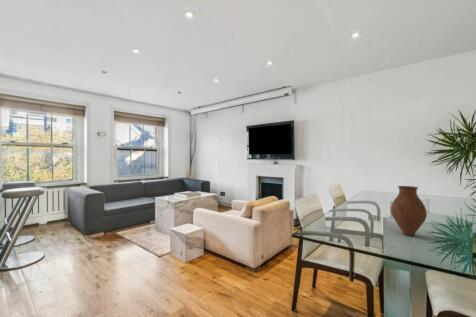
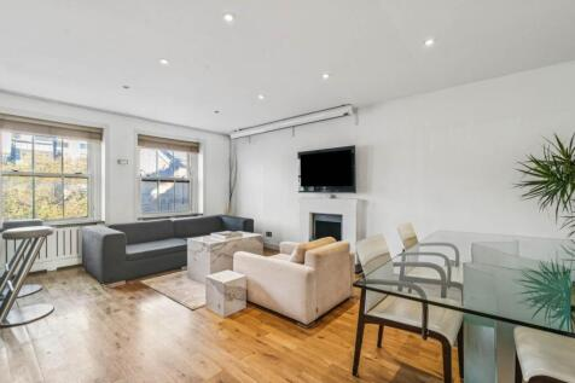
- vase (408, 210)
